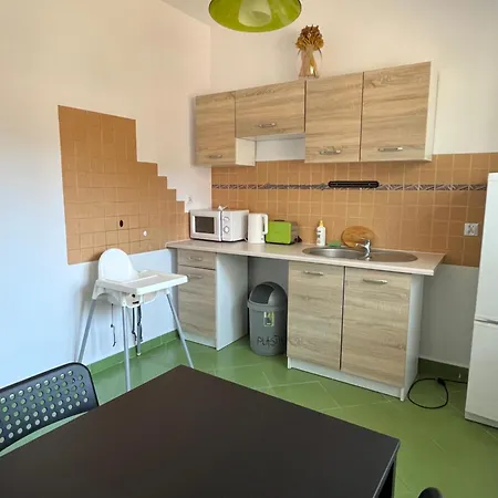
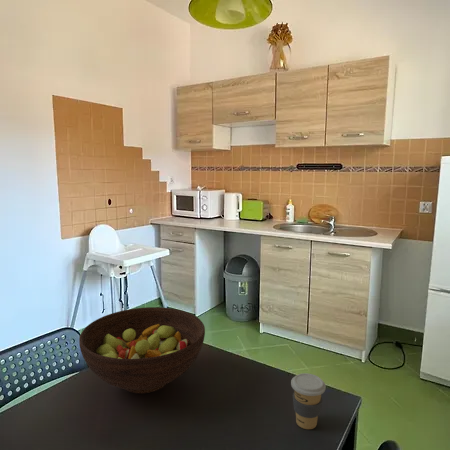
+ fruit bowl (144, 355)
+ coffee cup (307, 401)
